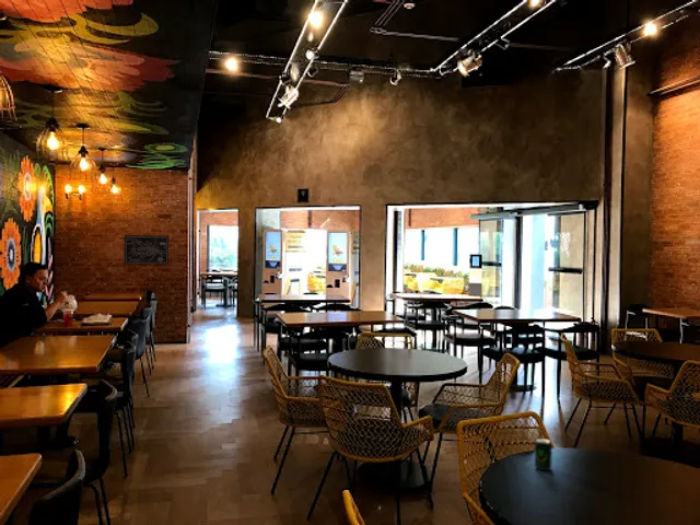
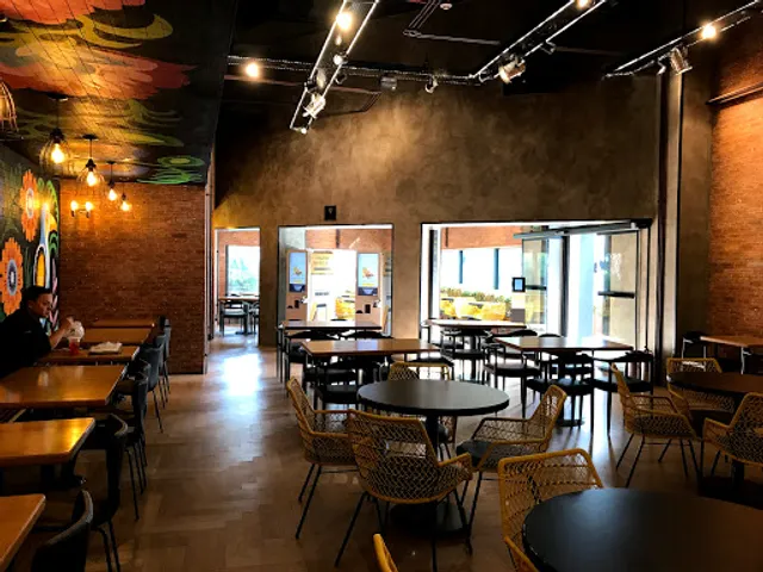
- wall art (147, 249)
- beverage can (542, 454)
